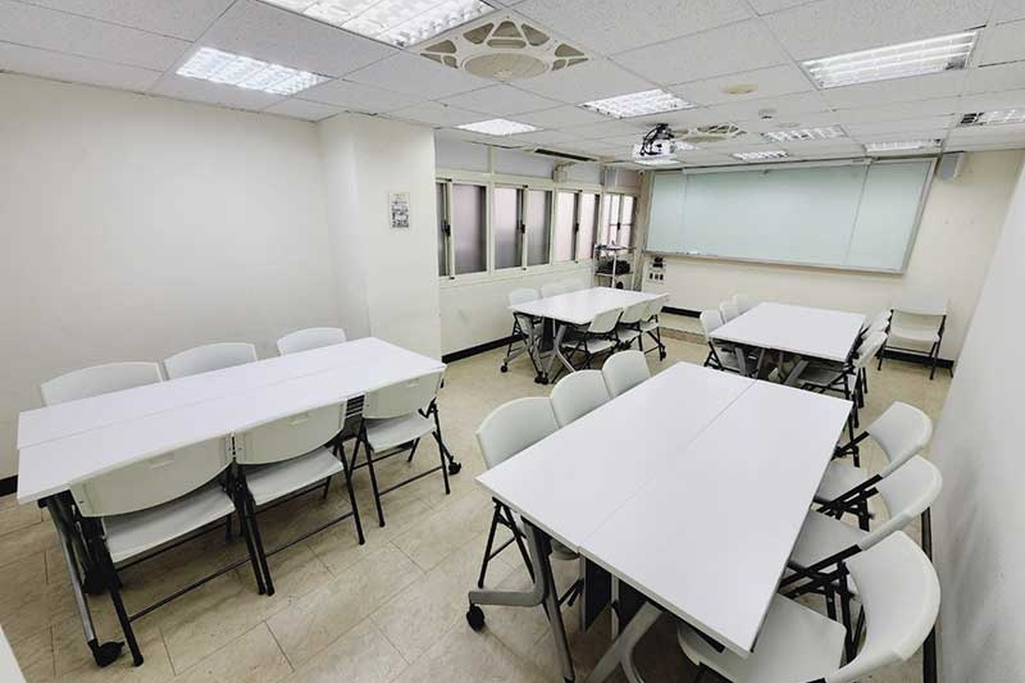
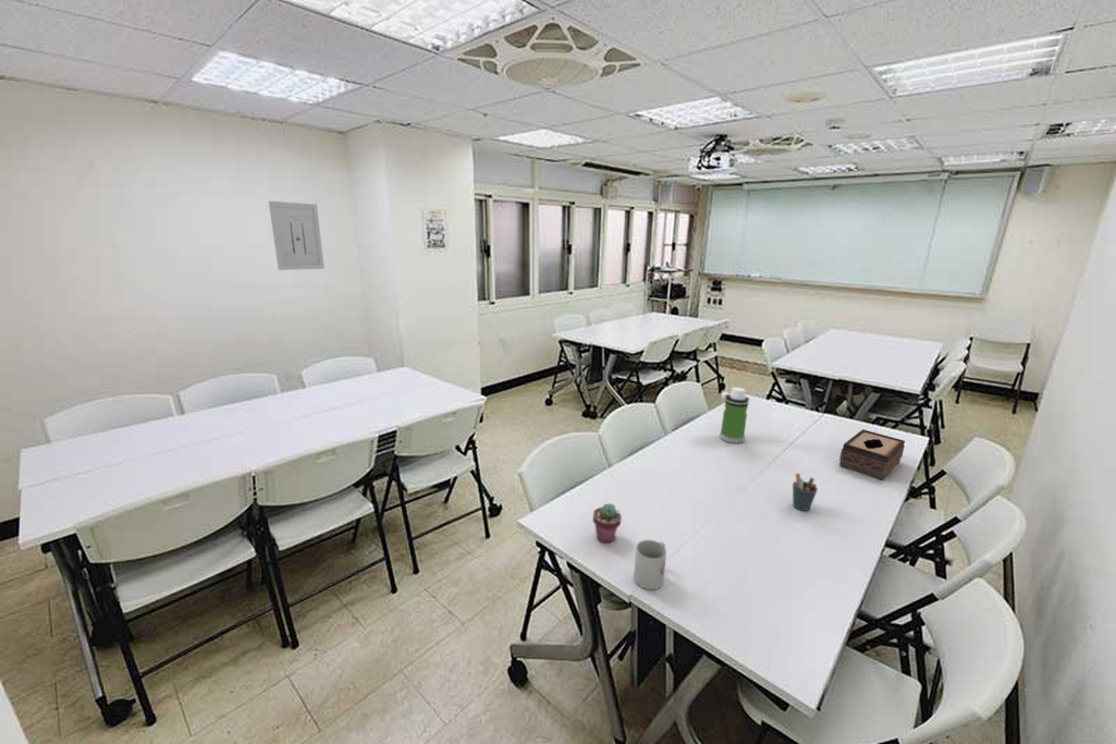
+ mug (652, 560)
+ pen holder (804, 490)
+ water bottle (734, 414)
+ potted succulent (606, 521)
+ tissue box (872, 452)
+ wall art (297, 236)
